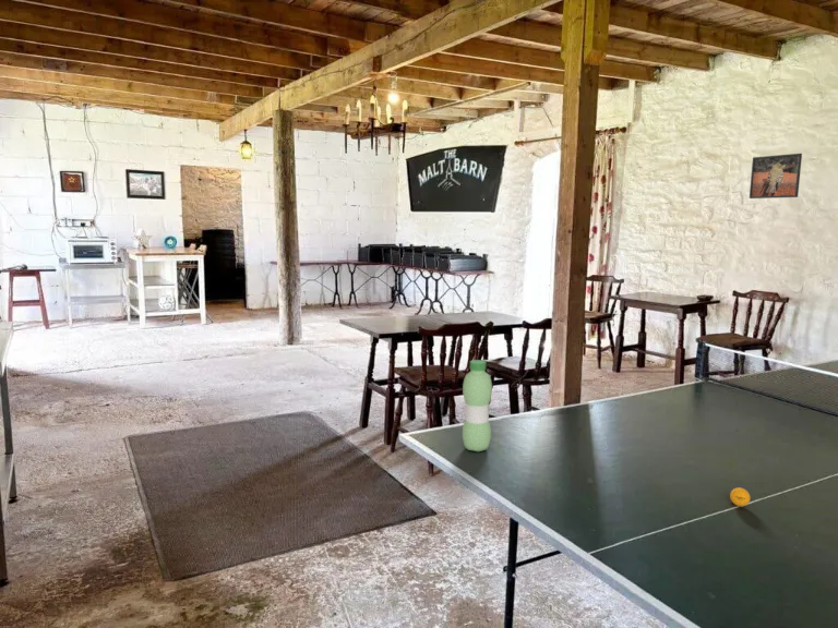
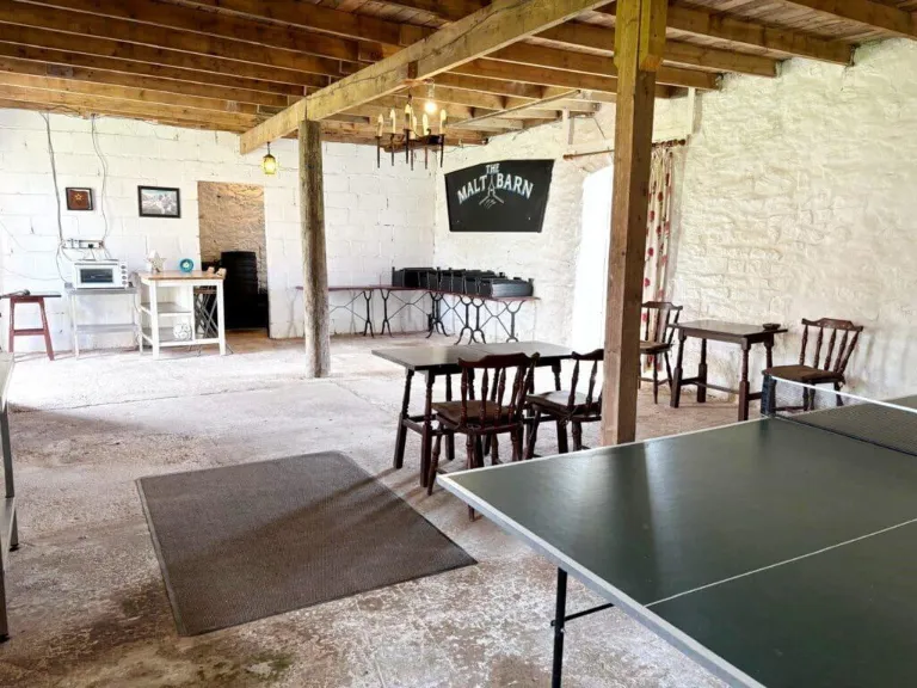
- ping-pong ball (740, 496)
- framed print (774, 177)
- water bottle (477, 404)
